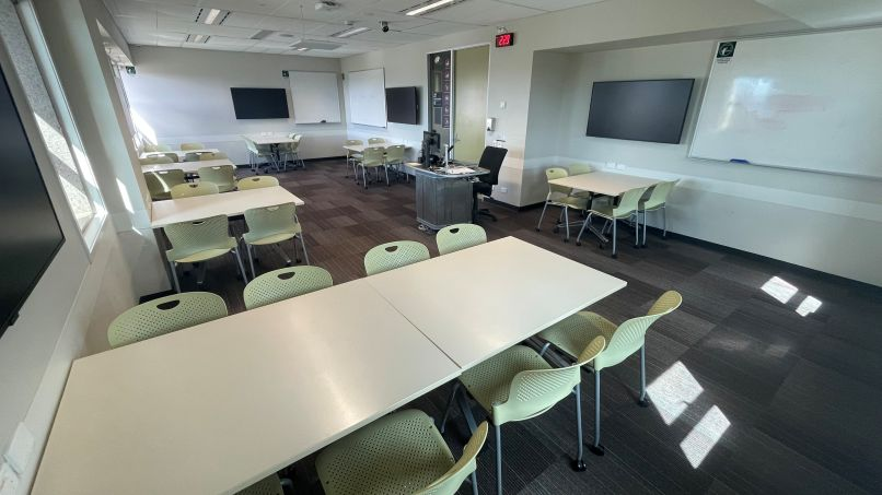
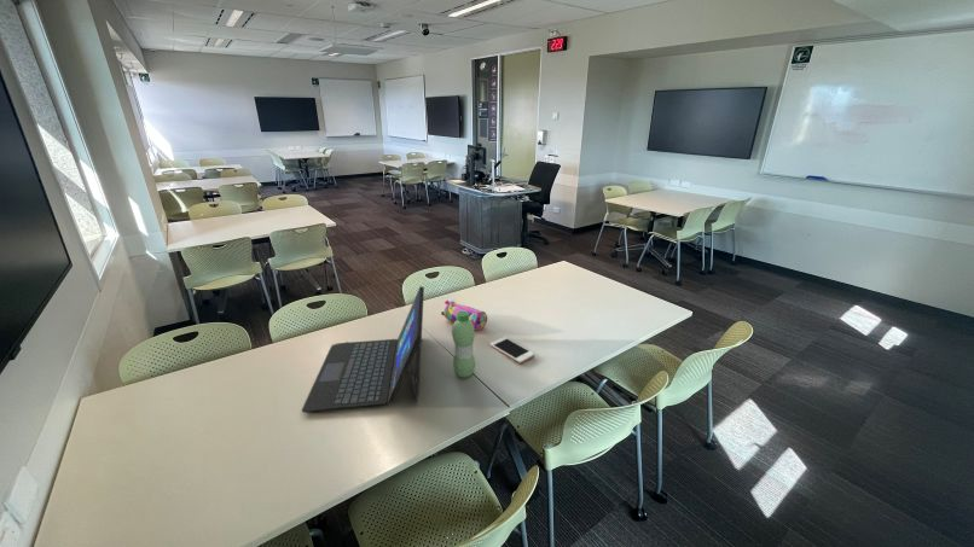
+ pencil case (464, 310)
+ water bottle (463, 344)
+ cell phone (511, 349)
+ laptop (370, 341)
